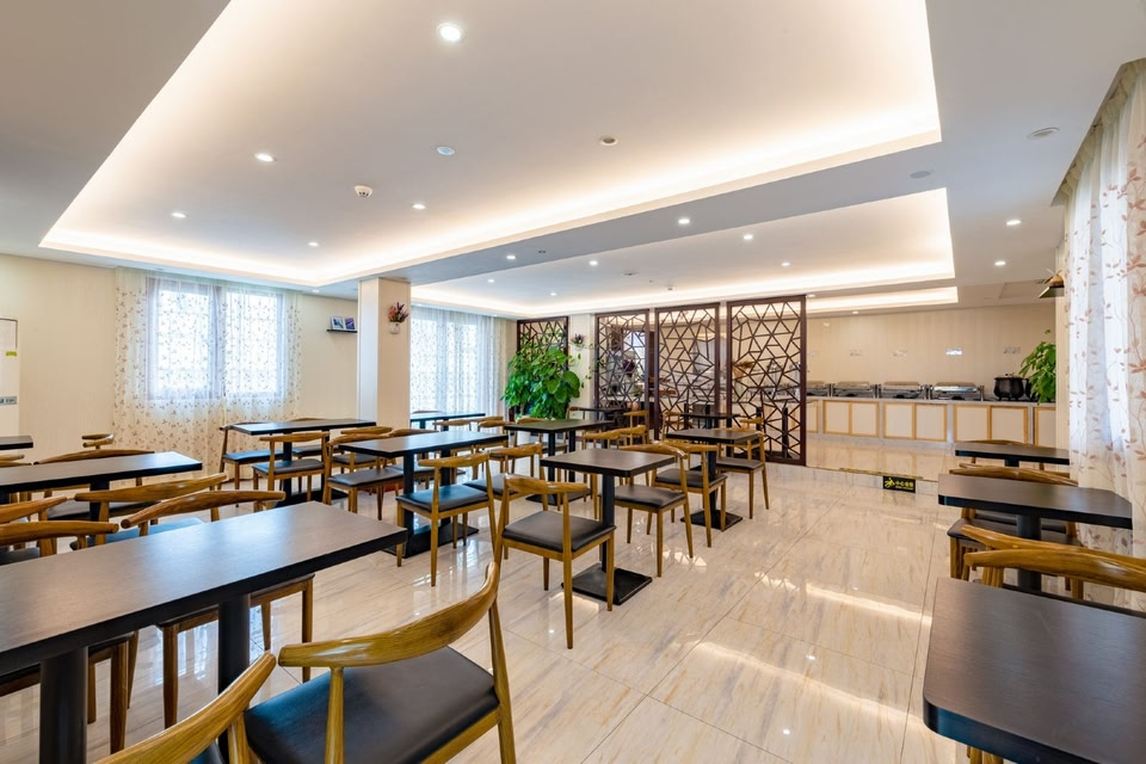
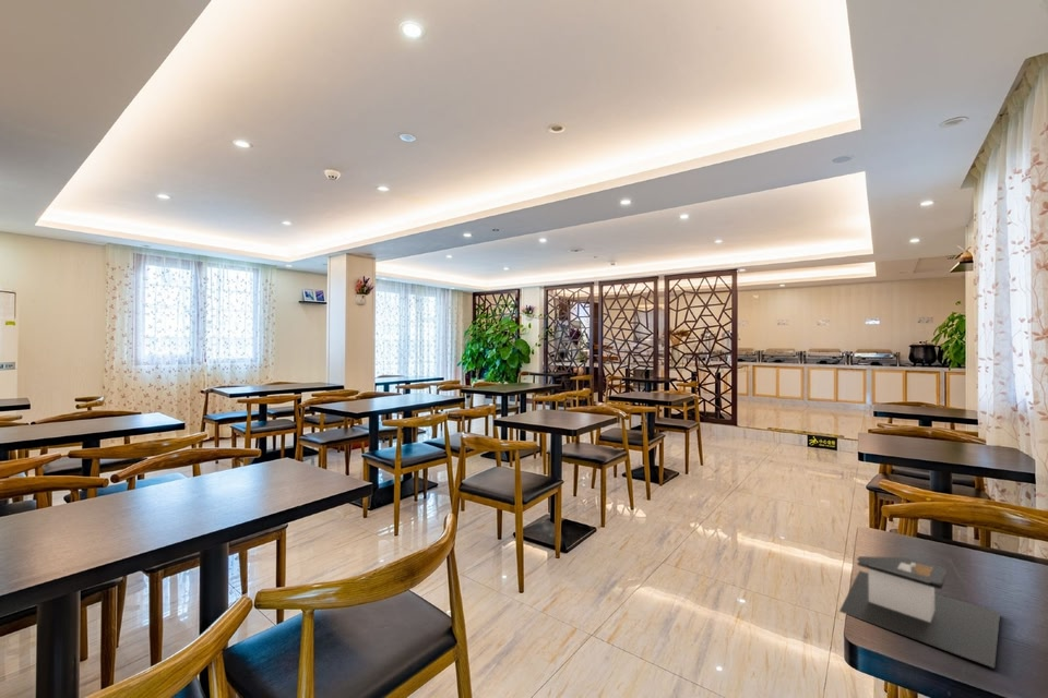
+ architectural model (901, 585)
